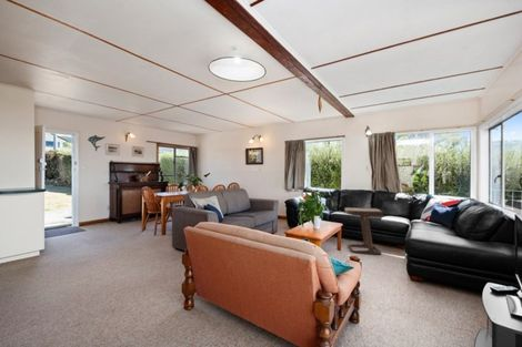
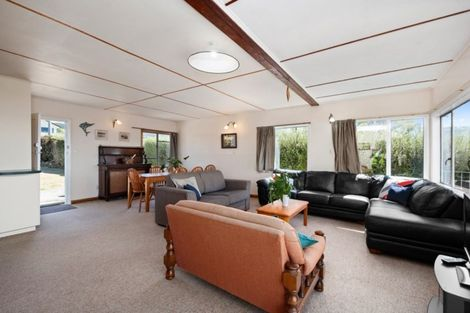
- side table (362, 229)
